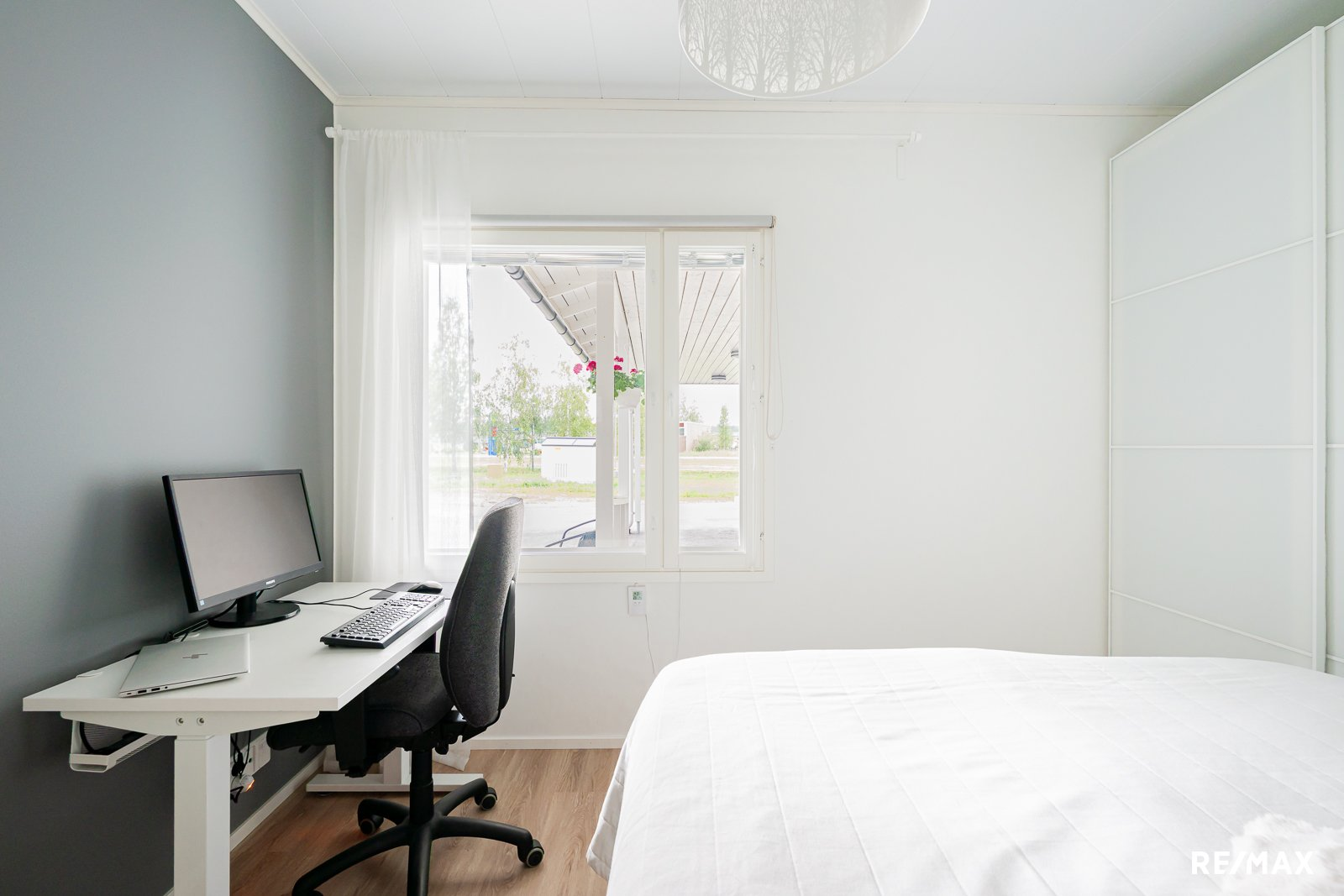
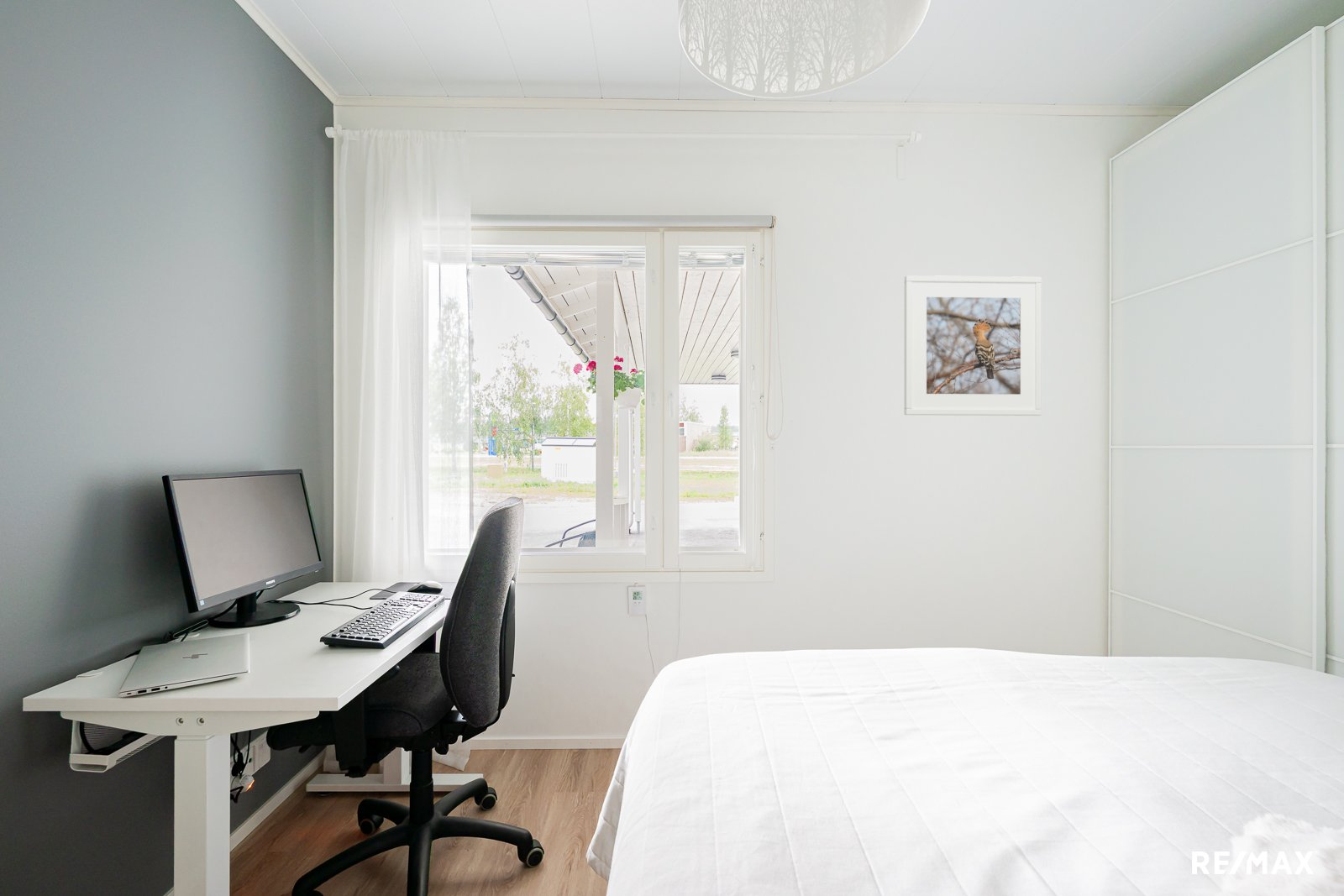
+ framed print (973, 346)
